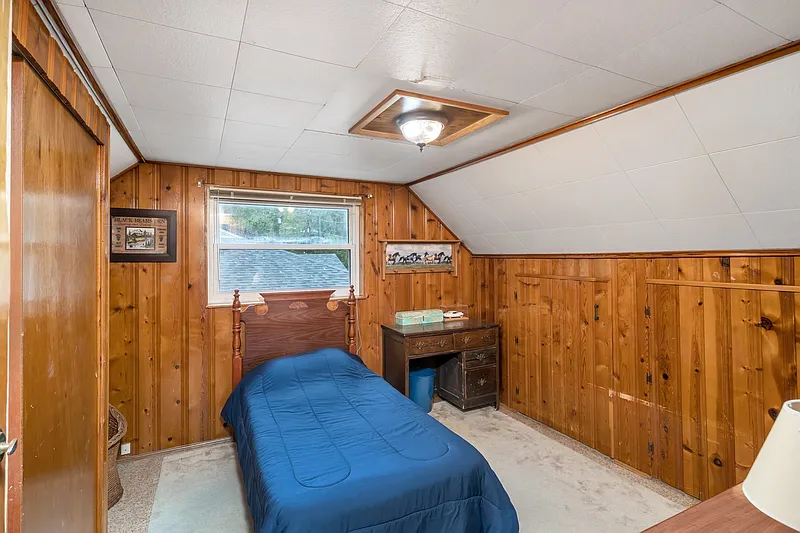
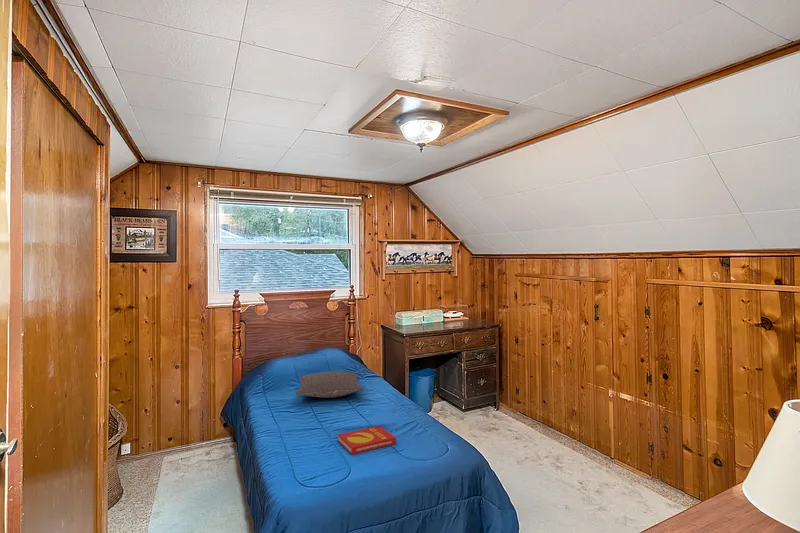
+ book (366, 439)
+ pillow (329, 383)
